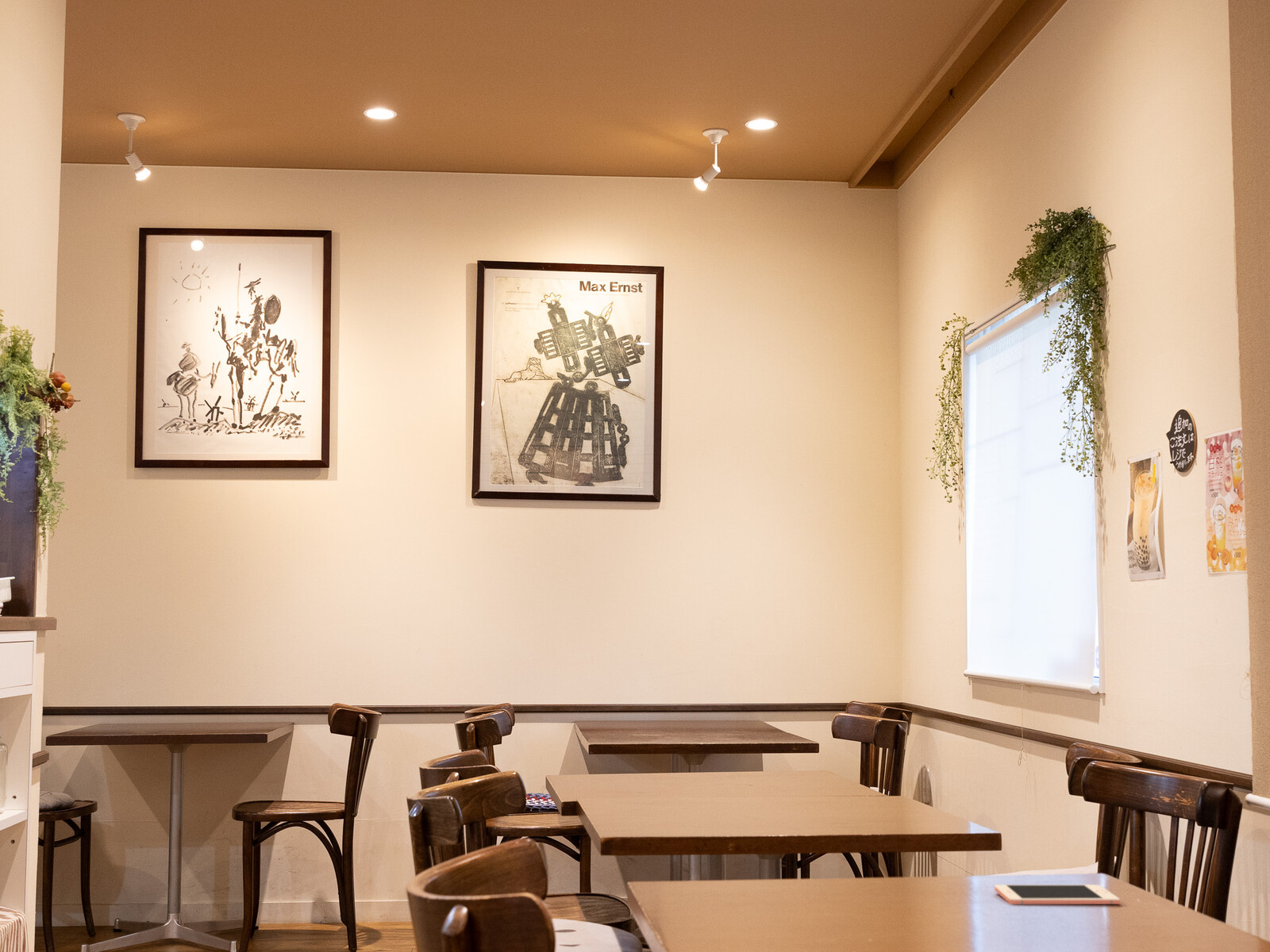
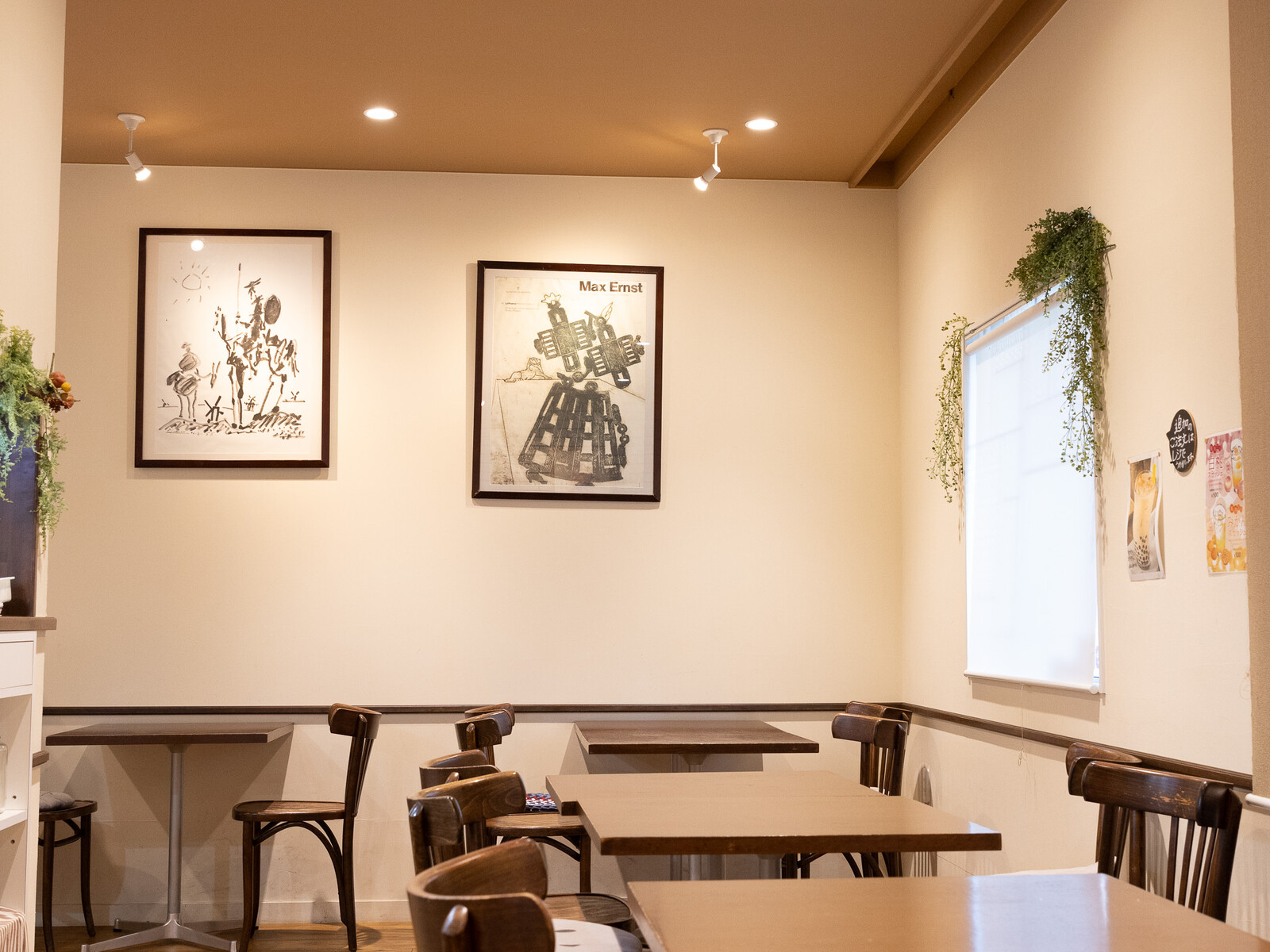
- cell phone (1056, 894)
